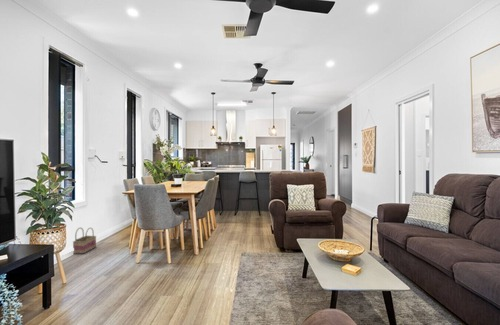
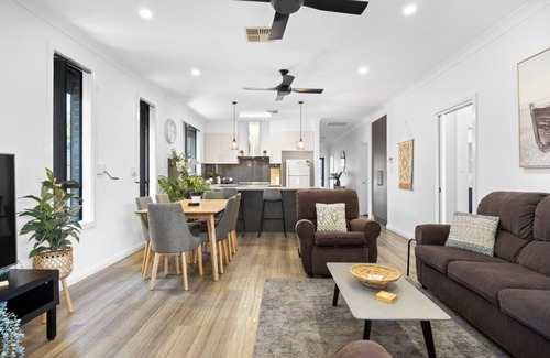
- basket (84, 238)
